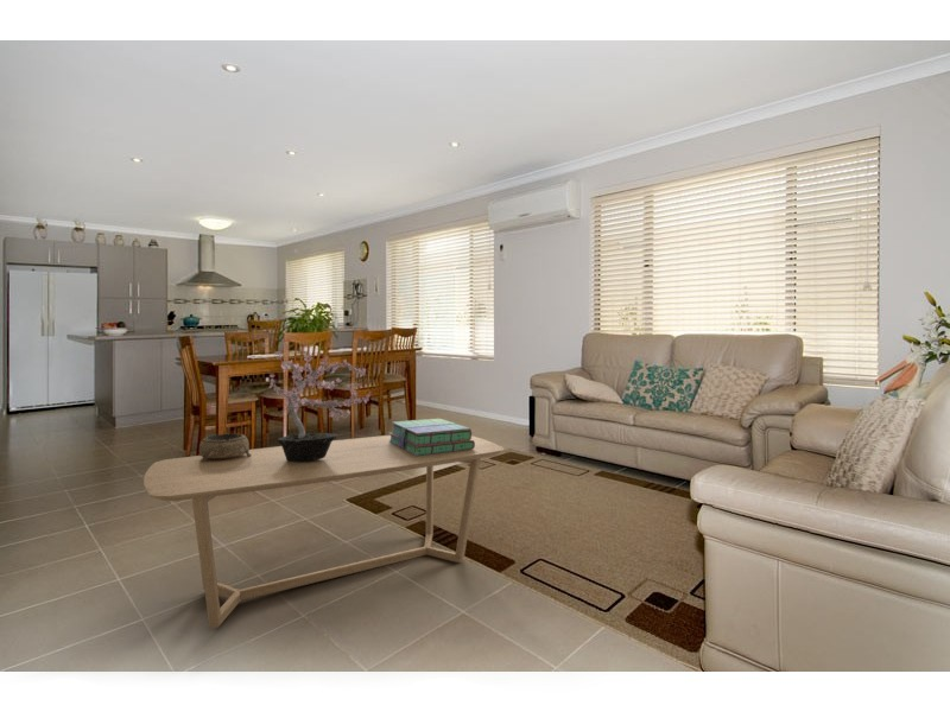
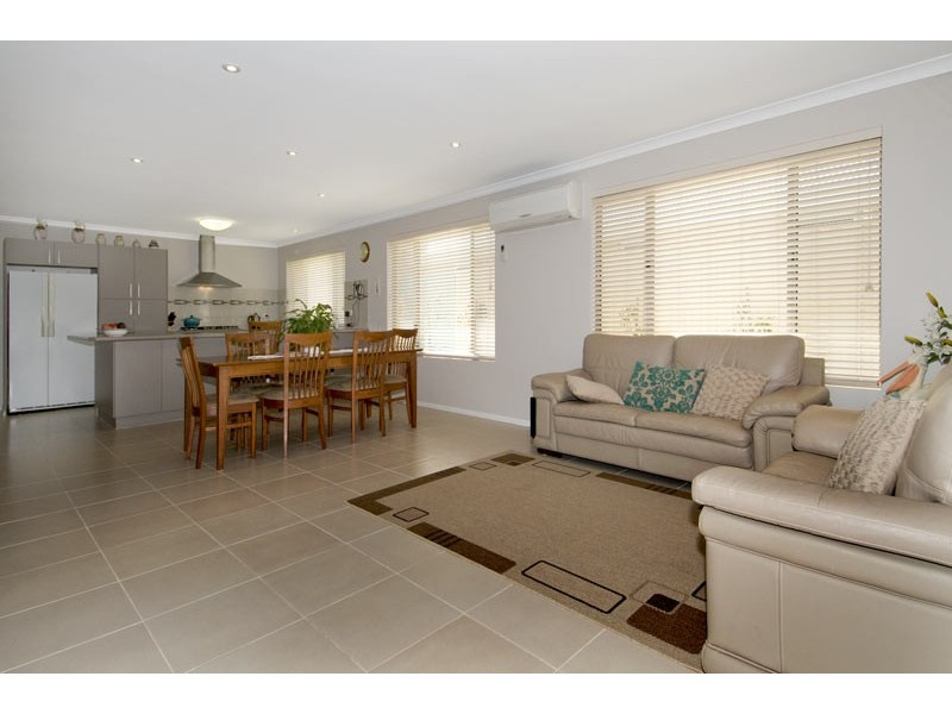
- decorative bowl (222, 446)
- stack of books (430, 434)
- potted plant (324, 402)
- coffee table (337, 479)
